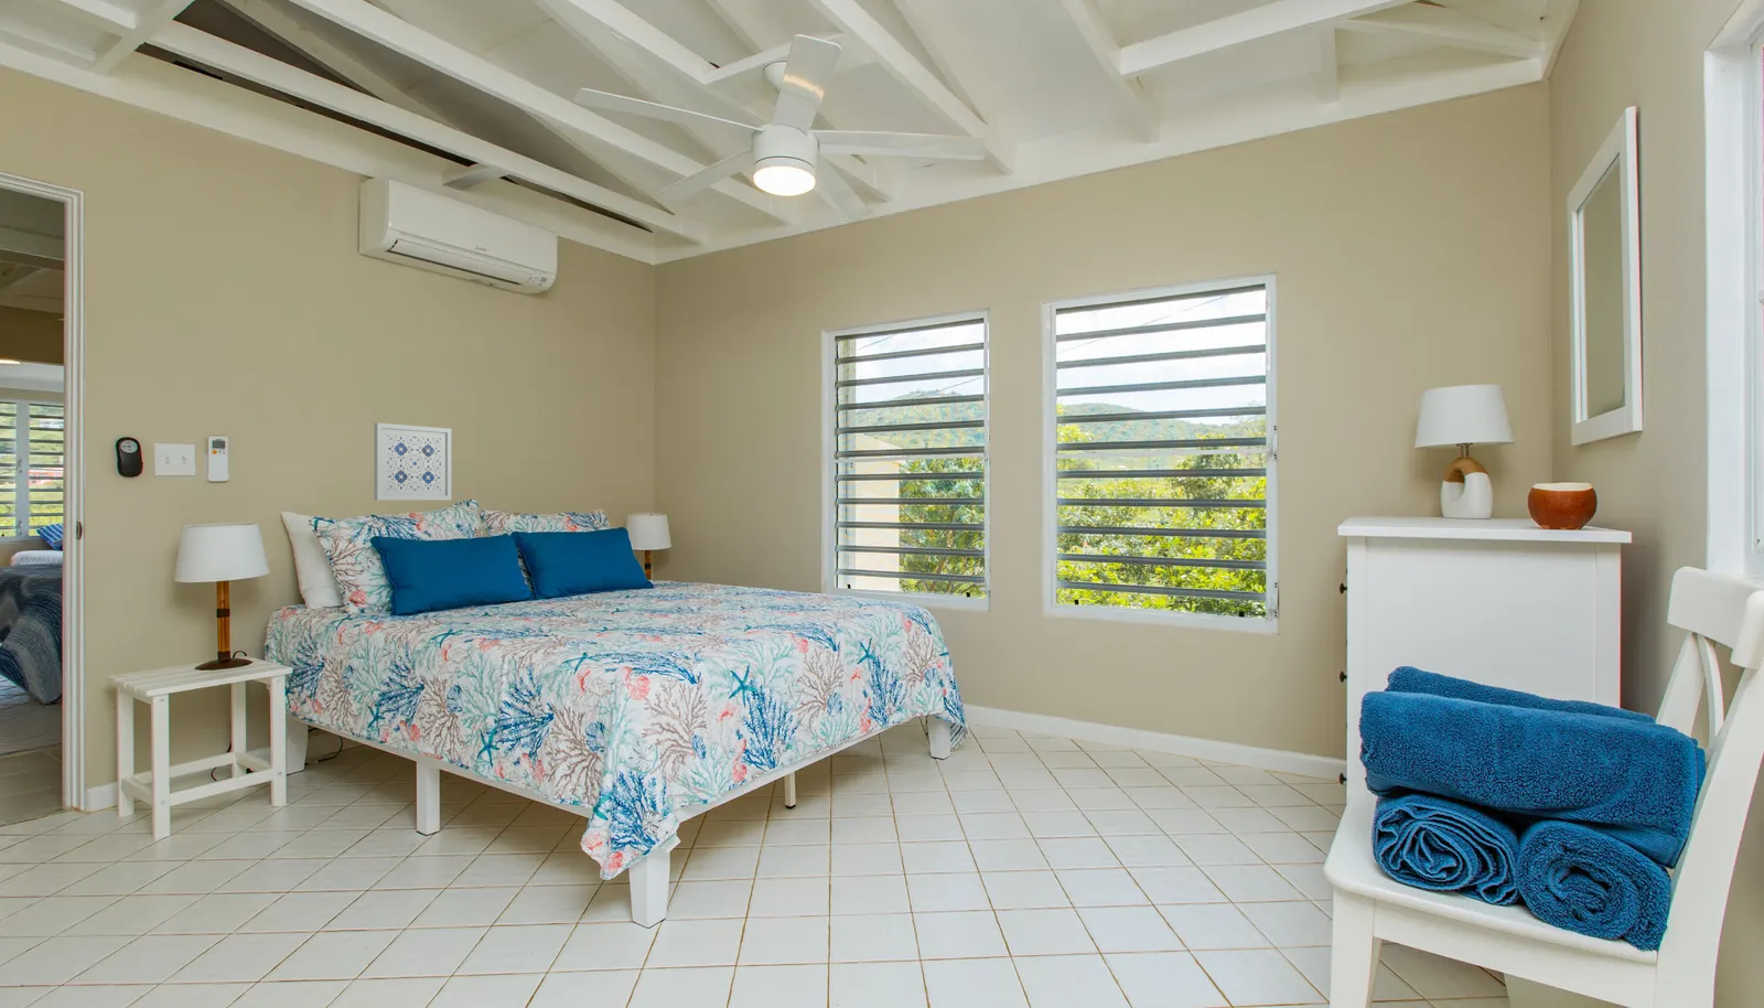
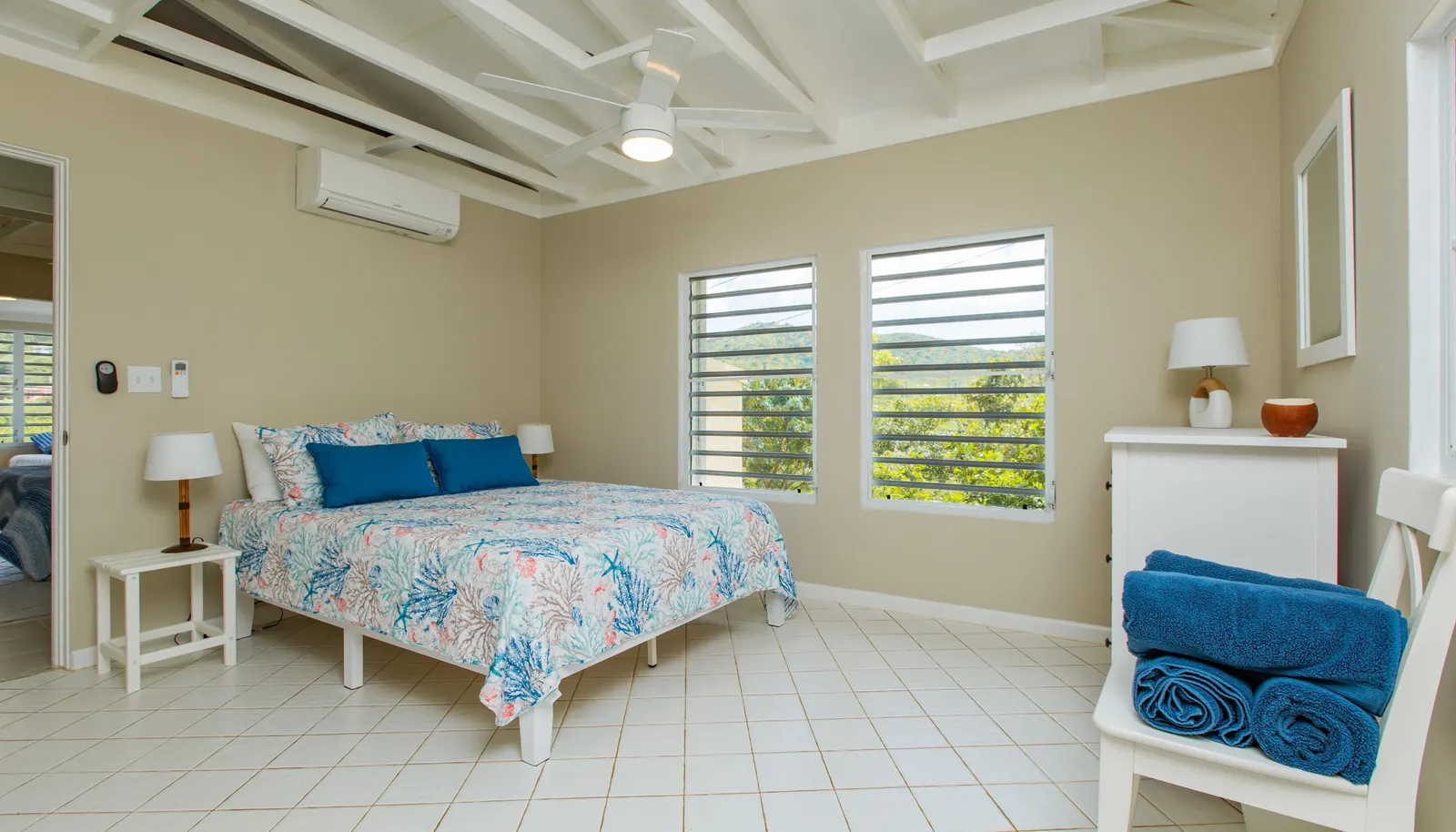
- wall art (413, 462)
